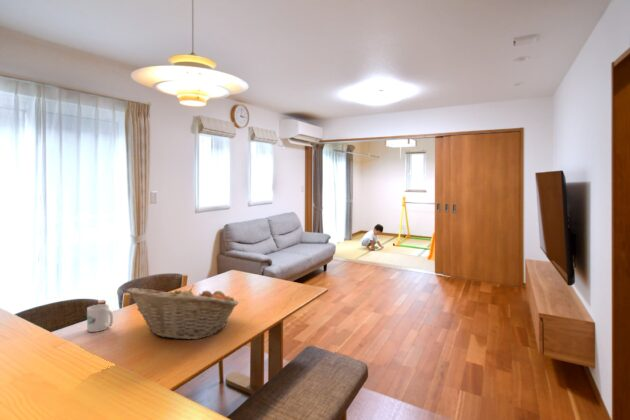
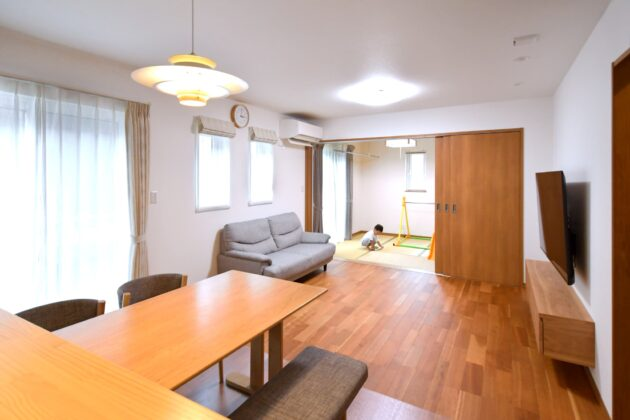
- mug (101, 317)
- fruit basket (184, 305)
